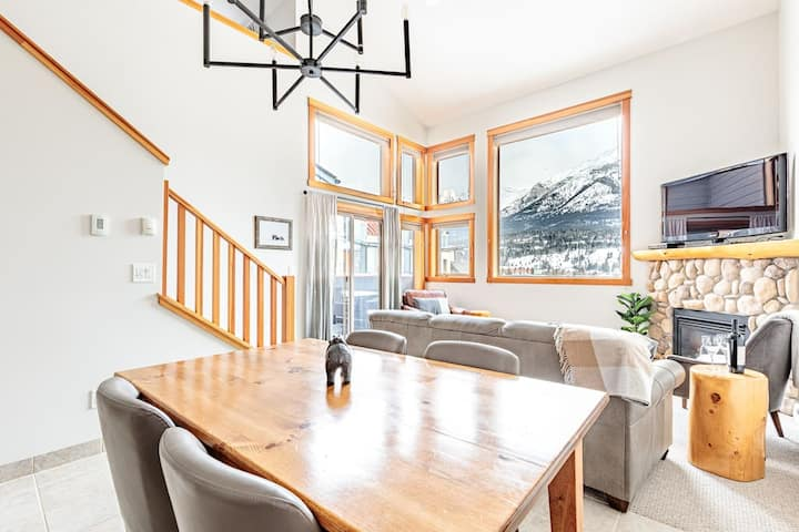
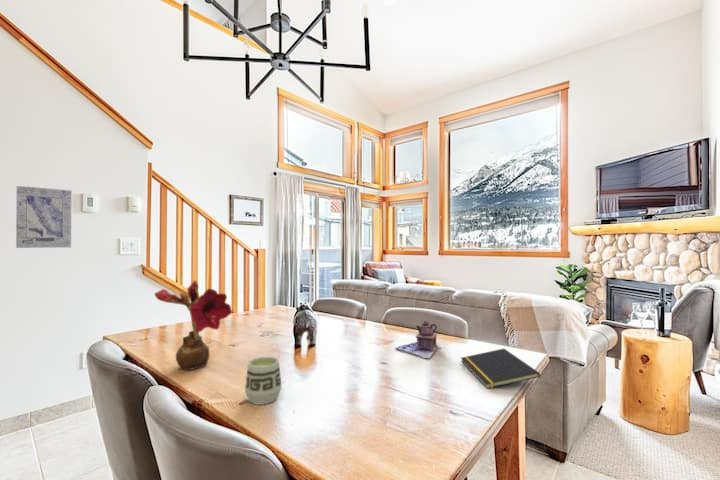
+ notepad (496, 366)
+ teapot (424, 335)
+ flower (195, 325)
+ wall art (44, 217)
+ cup (263, 379)
